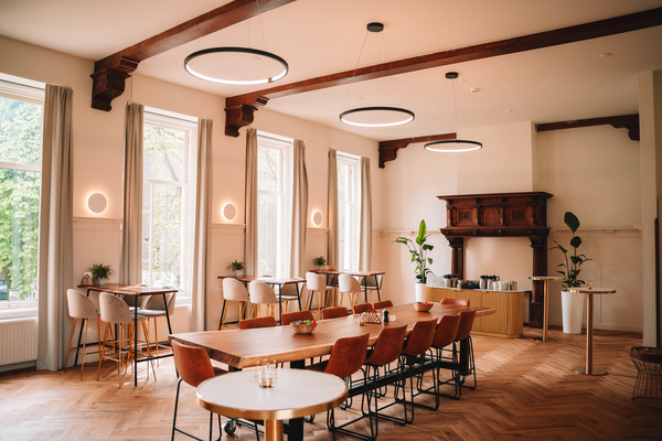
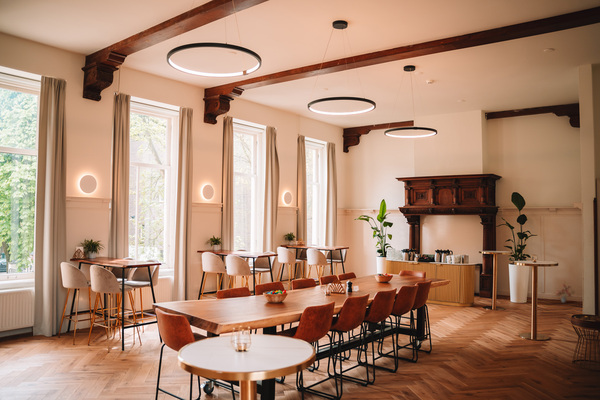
+ potted plant (564, 290)
